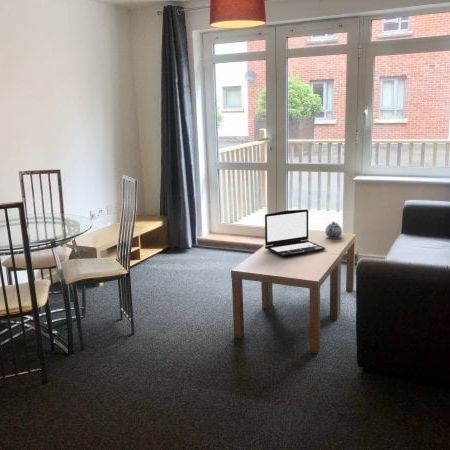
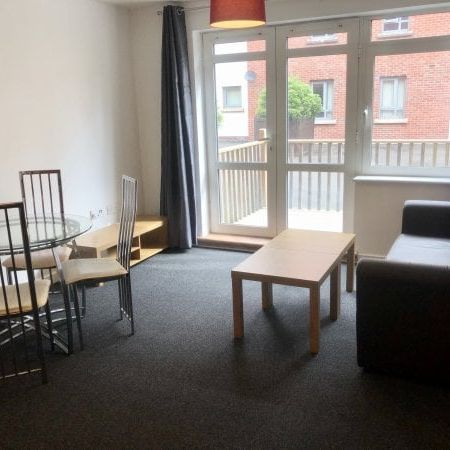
- teapot (333, 229)
- laptop (295, 231)
